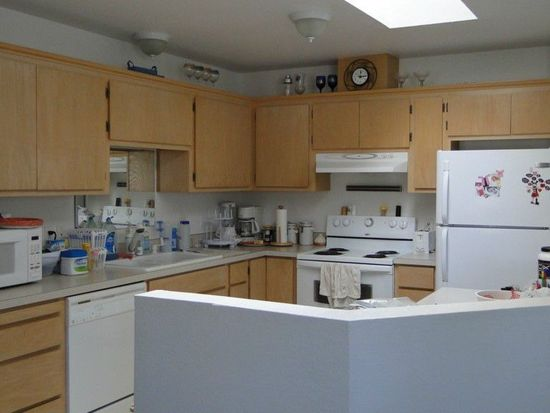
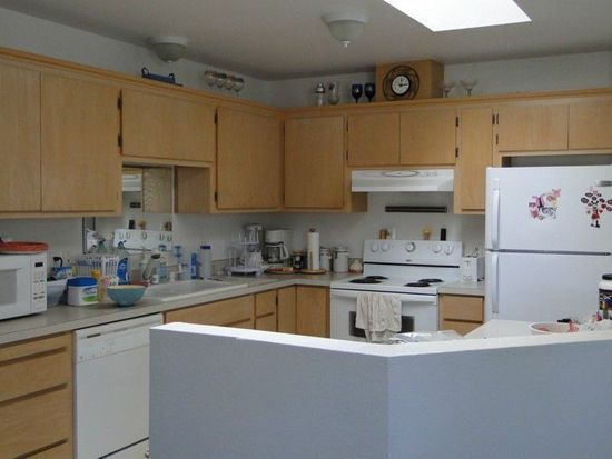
+ cereal bowl (126, 296)
